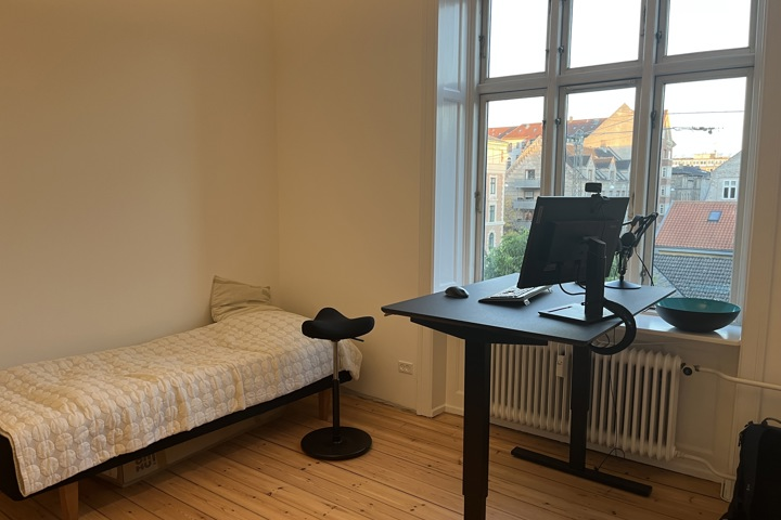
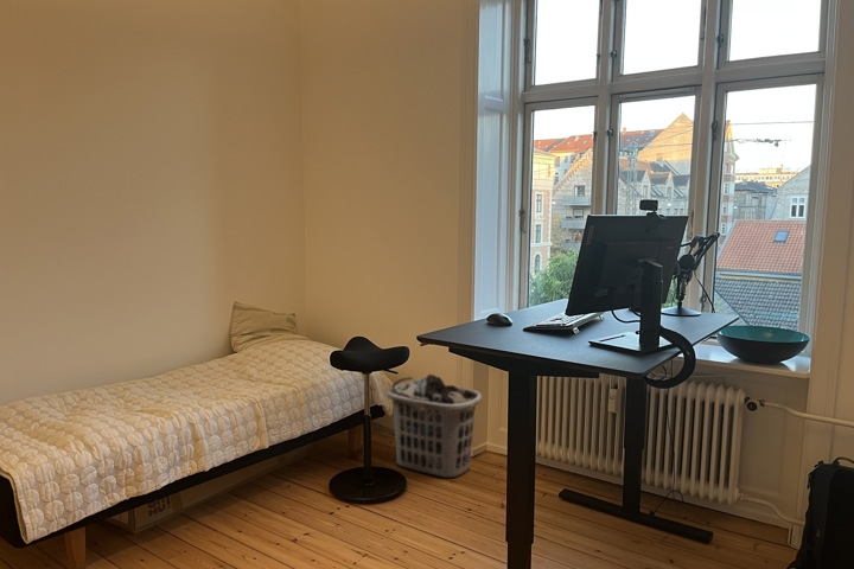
+ clothes hamper (433, 421)
